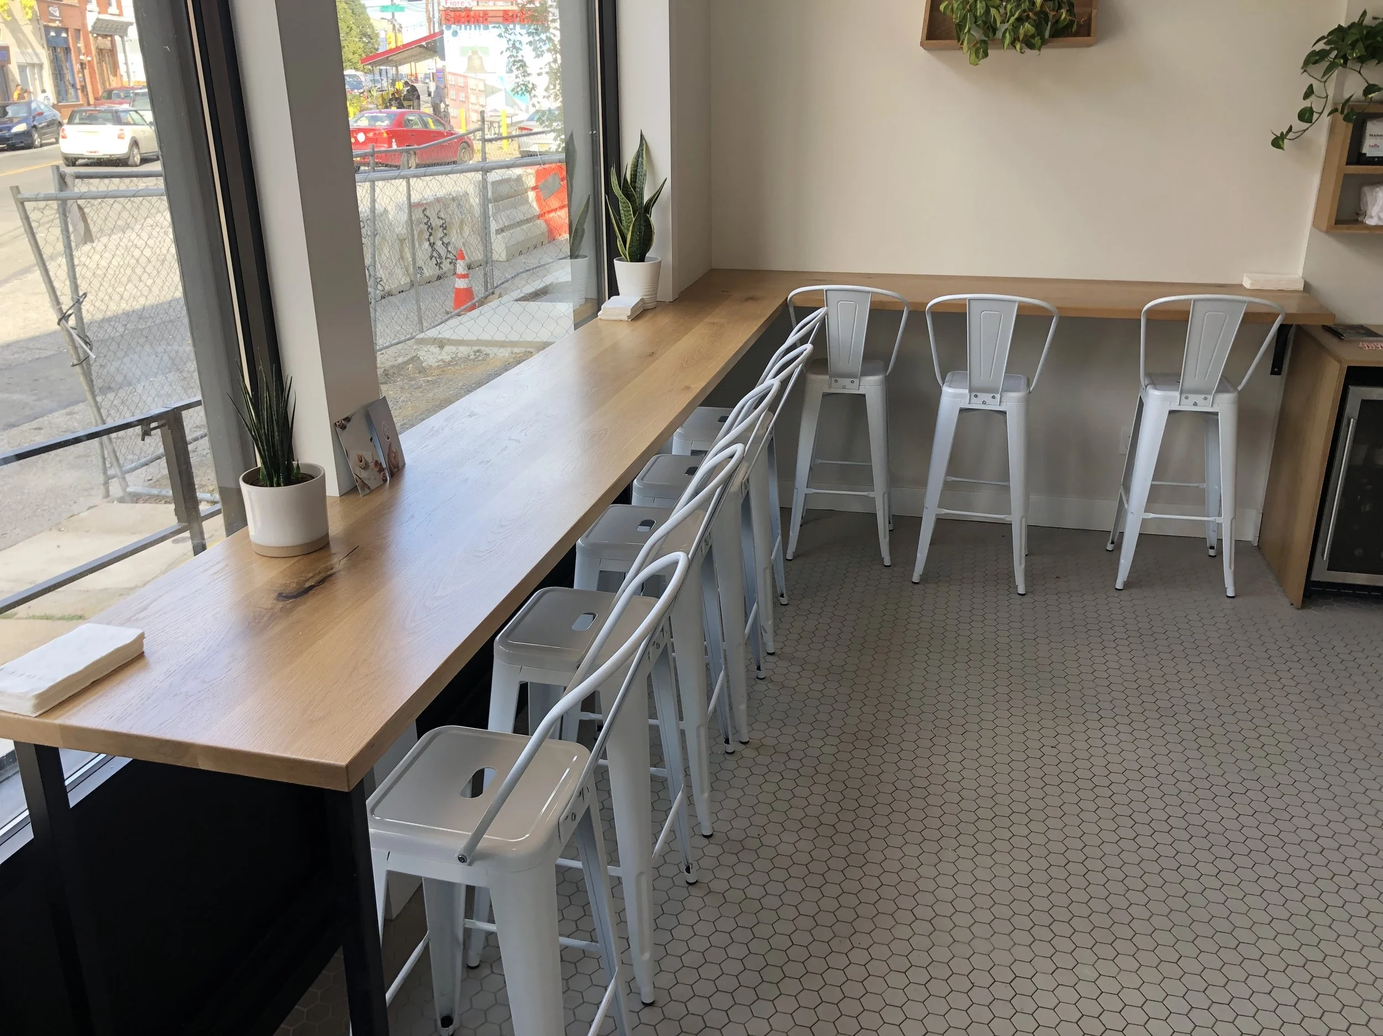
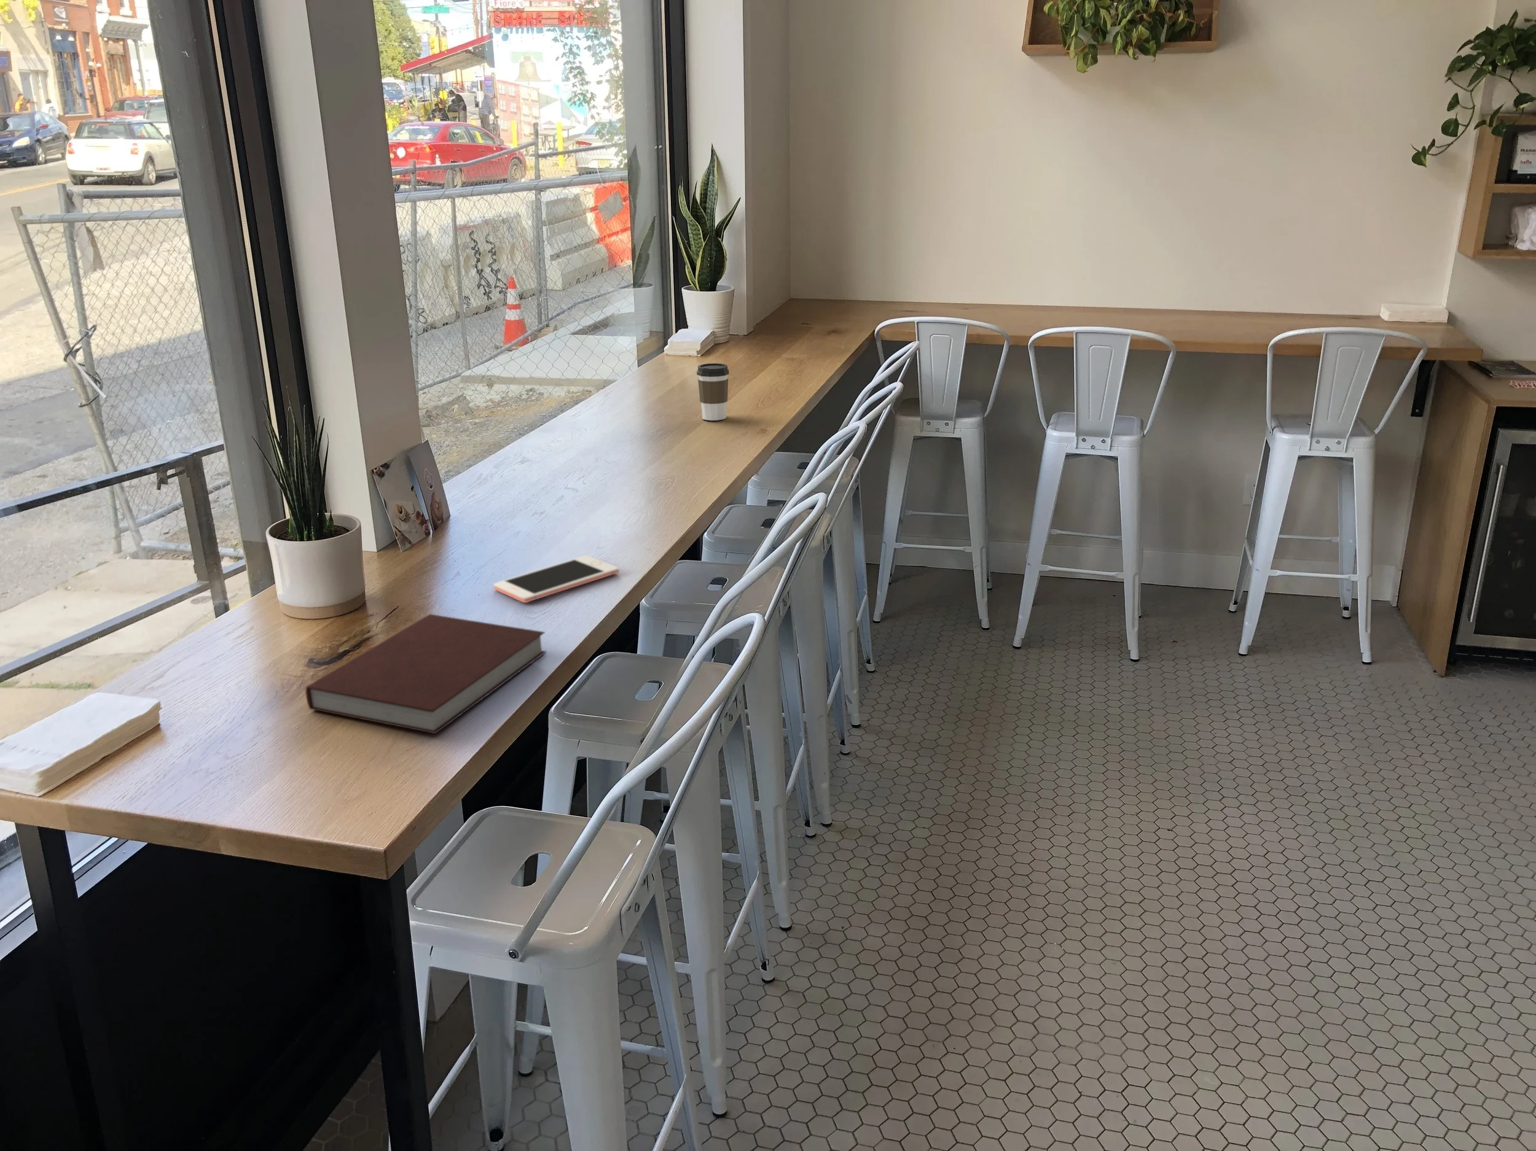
+ coffee cup (714, 392)
+ notebook (432, 669)
+ cell phone (556, 578)
